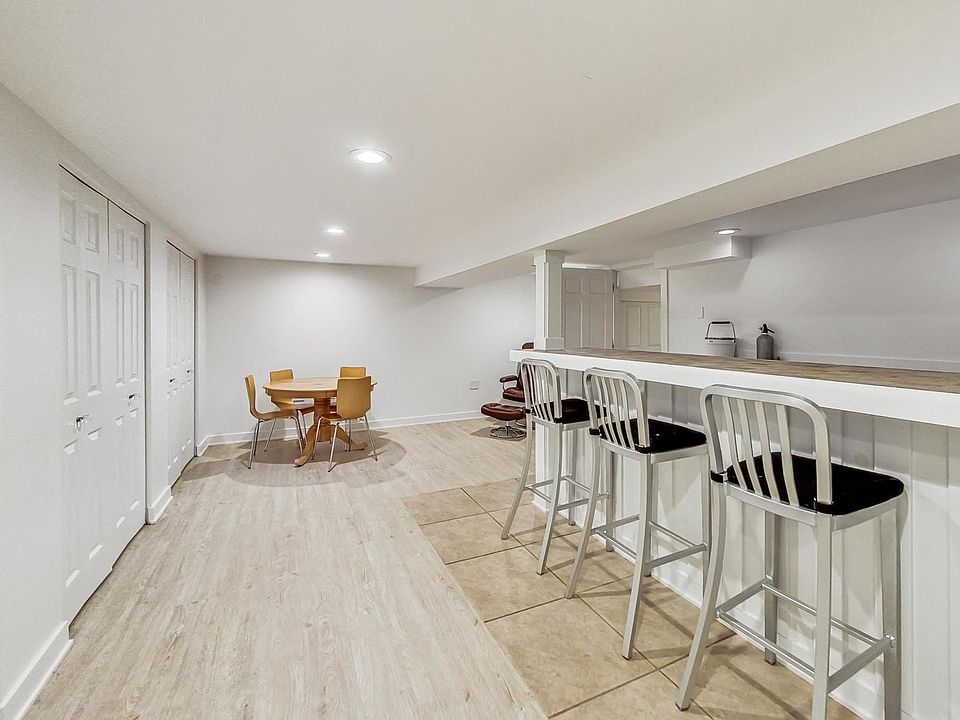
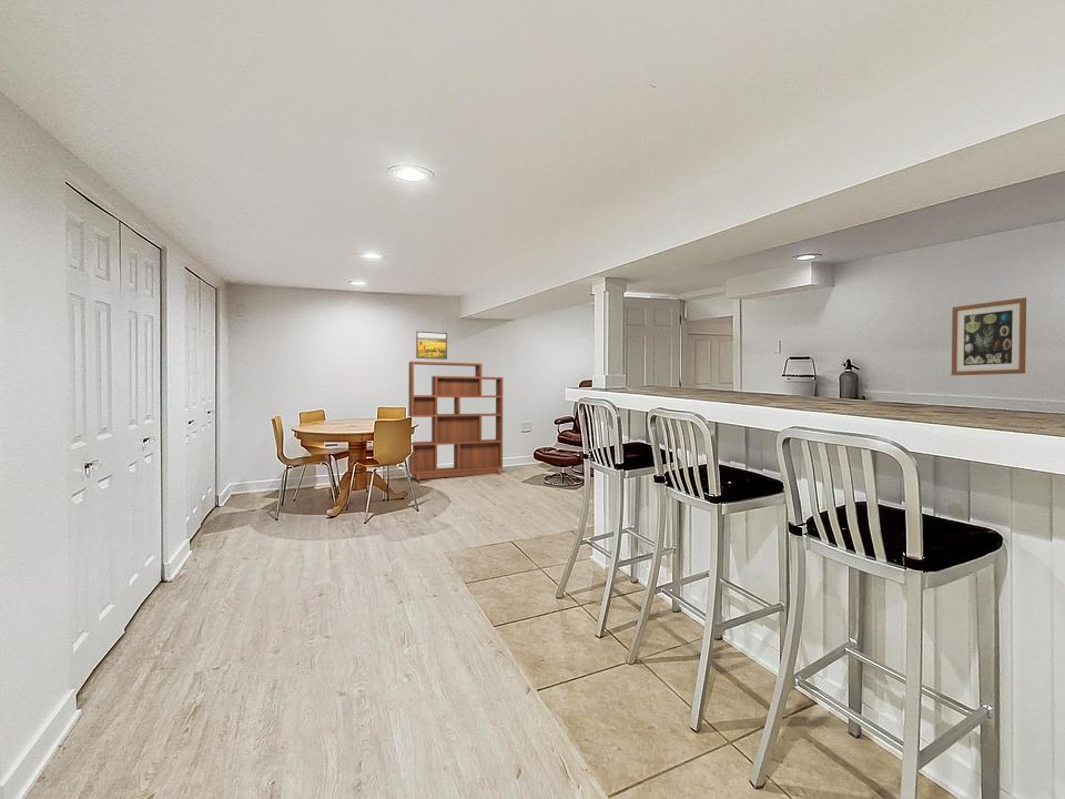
+ spice rack (456, 418)
+ wall art (986, 338)
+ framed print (432, 345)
